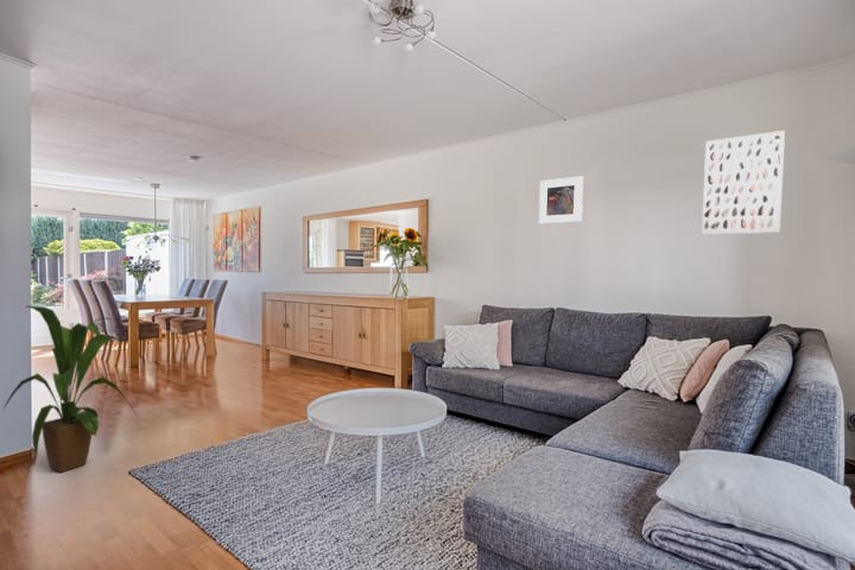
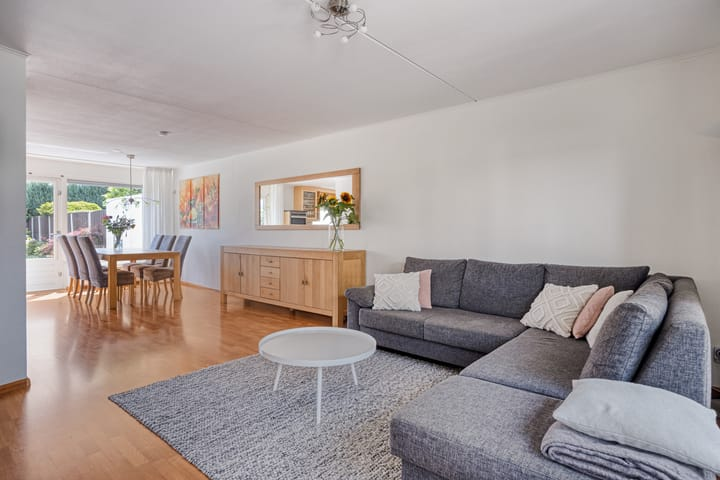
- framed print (560, 201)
- wall art (741, 185)
- house plant (81, 381)
